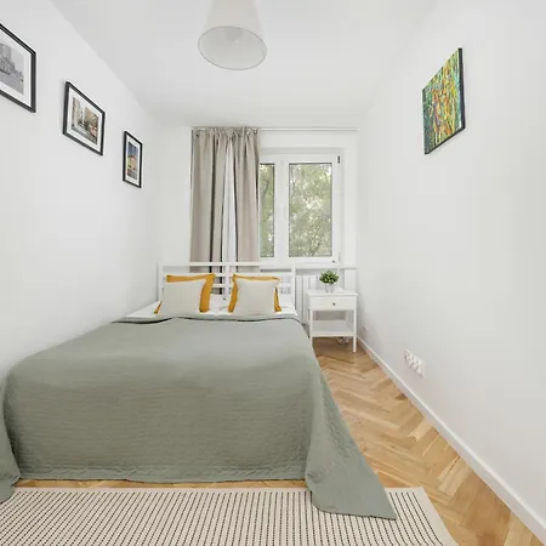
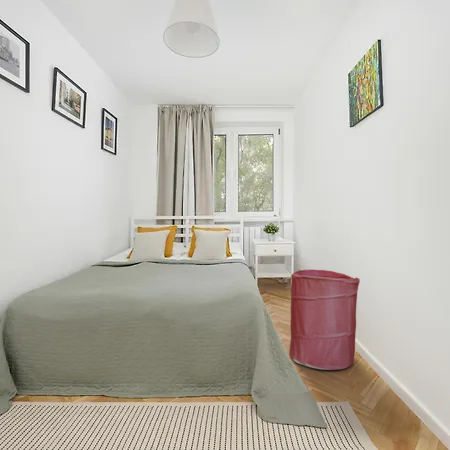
+ laundry hamper (323, 314)
